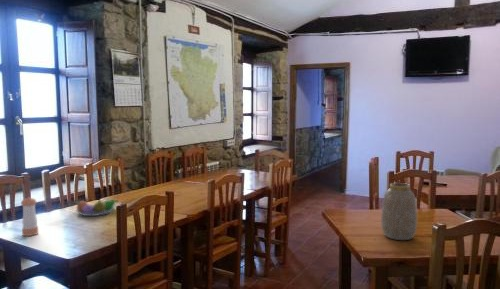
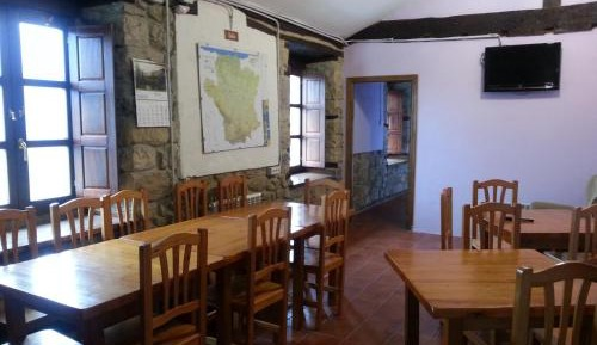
- pepper shaker (29, 215)
- vase (399, 210)
- fruit bowl (97, 204)
